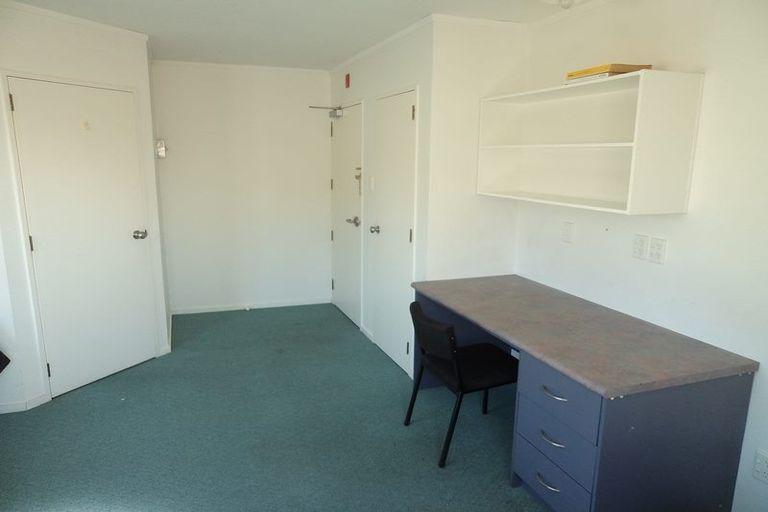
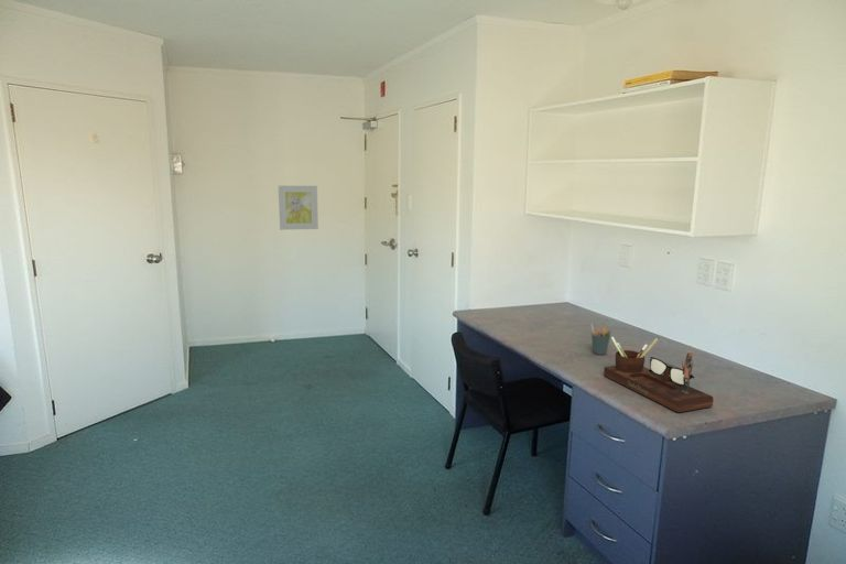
+ desk organizer (653, 364)
+ wall art (299, 207)
+ pen holder (600, 338)
